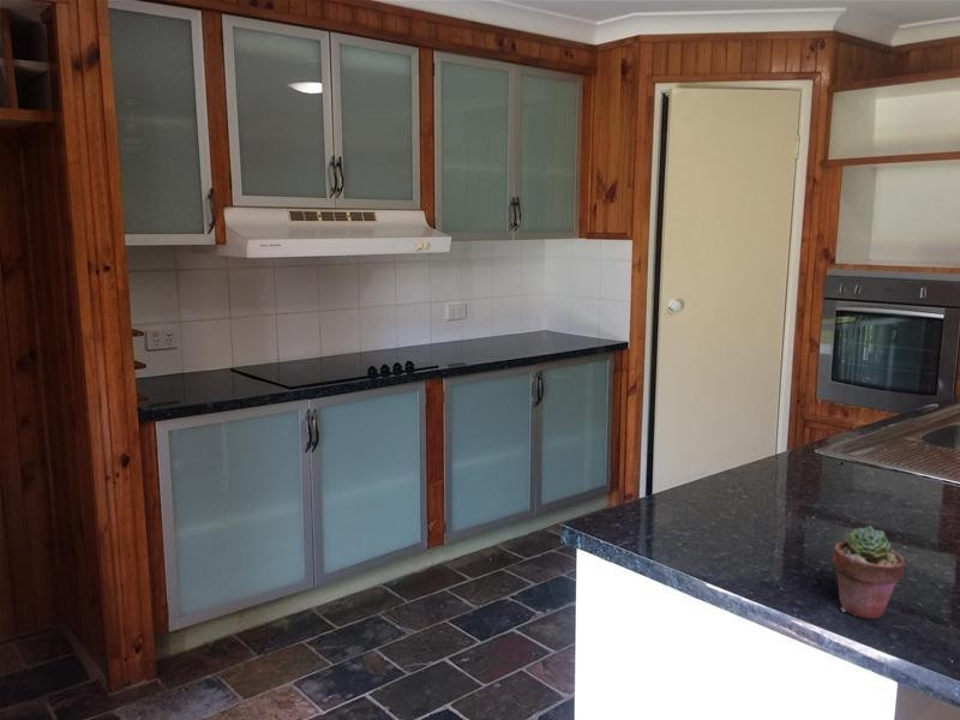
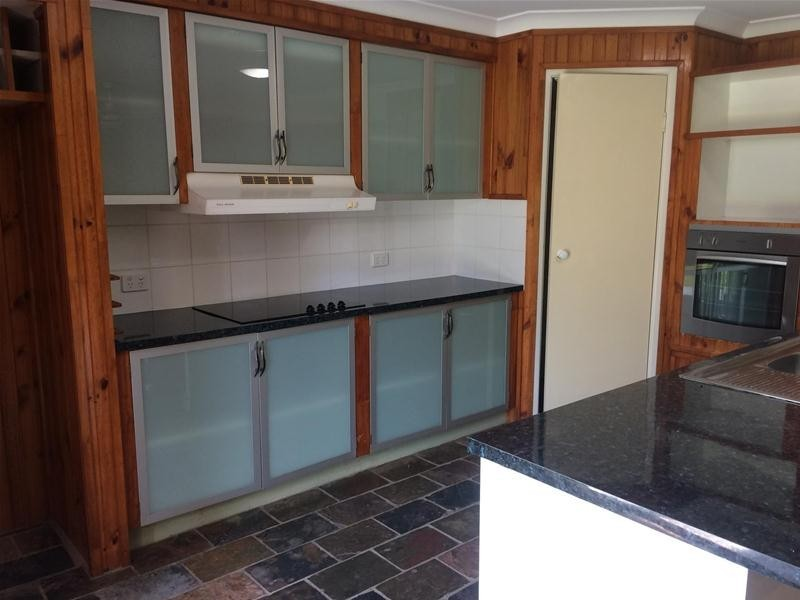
- potted succulent (866, 569)
